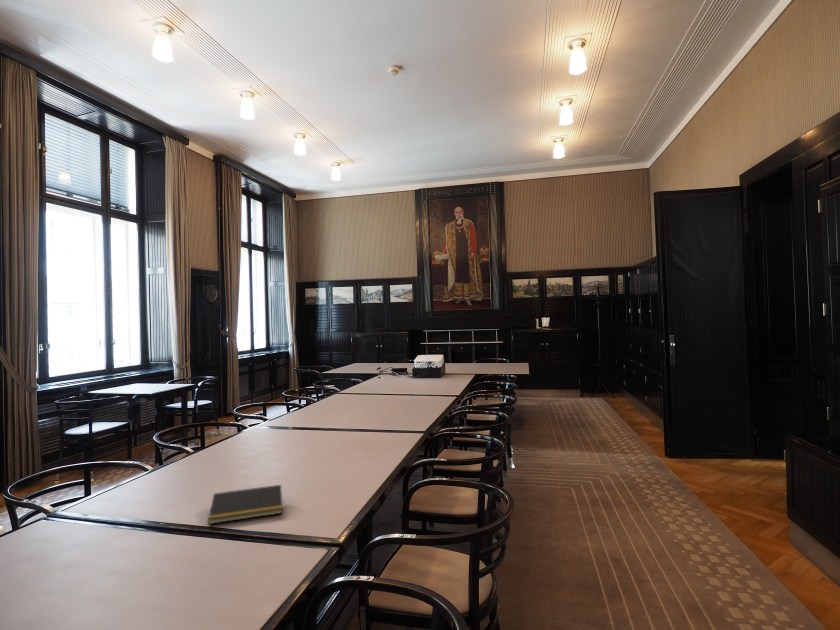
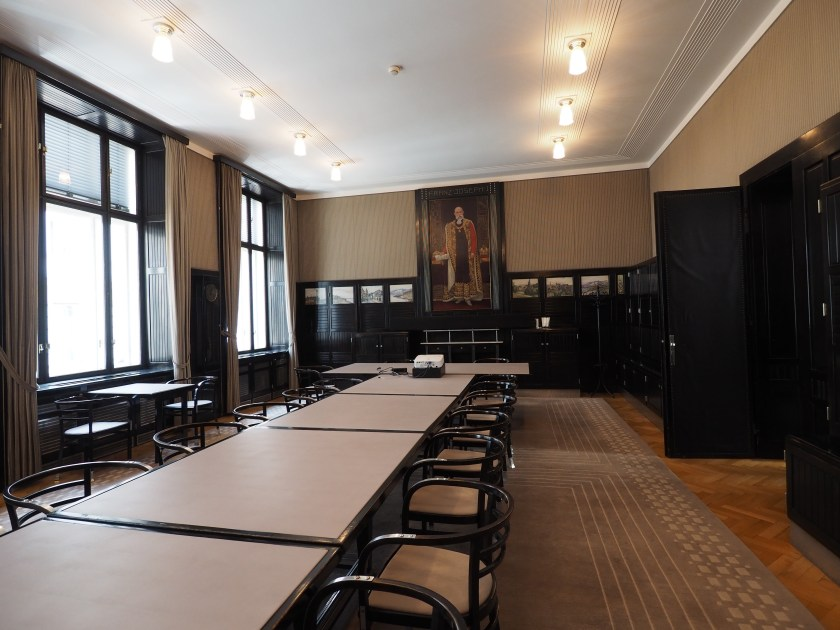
- notepad (247, 503)
